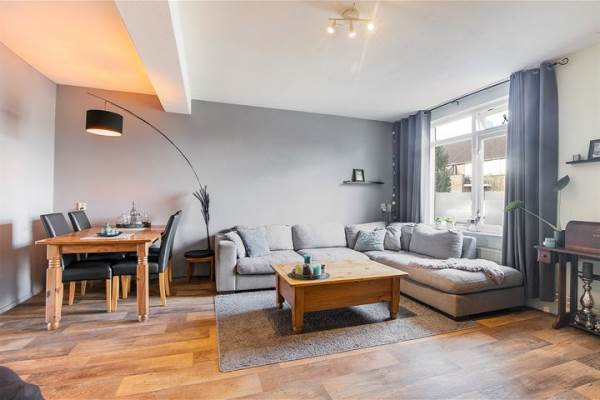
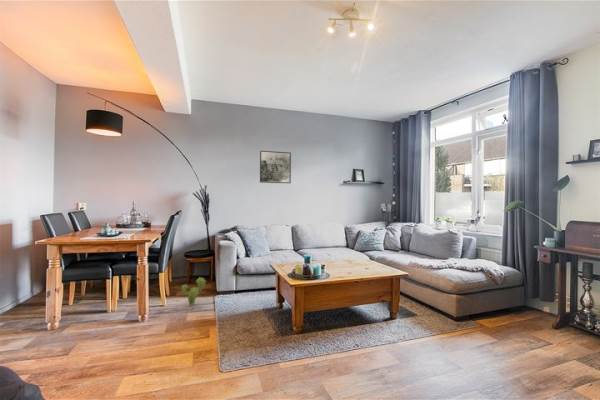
+ decorative plant (193, 291)
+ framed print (275, 167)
